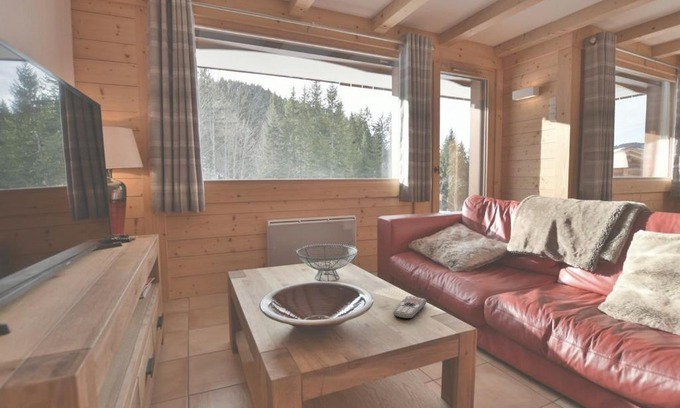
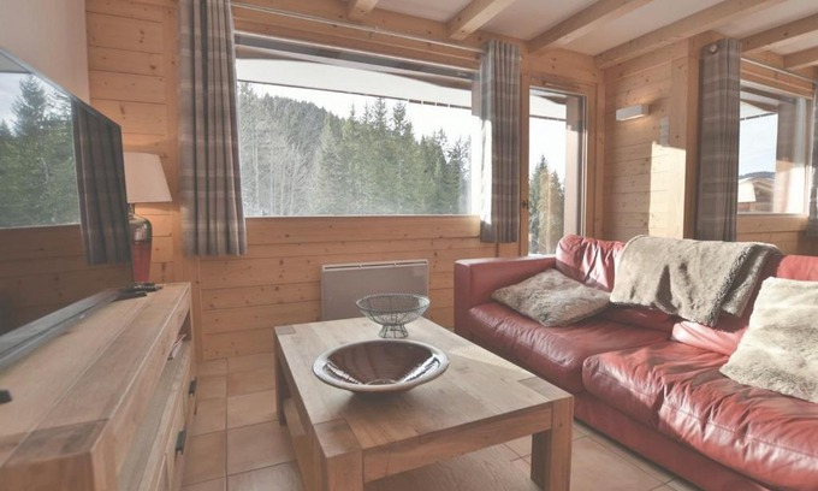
- remote control (409, 307)
